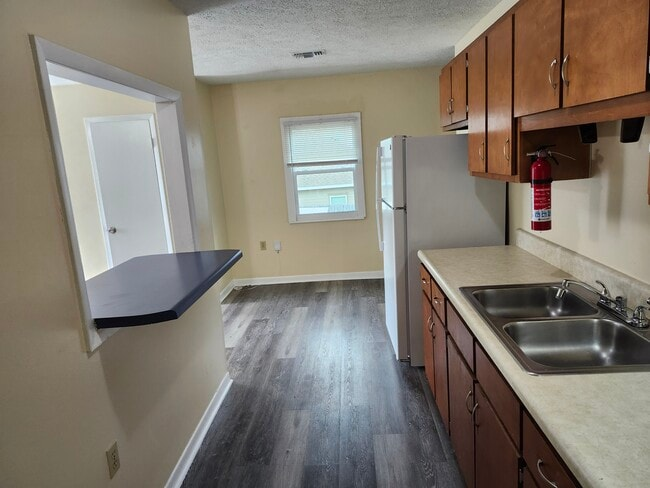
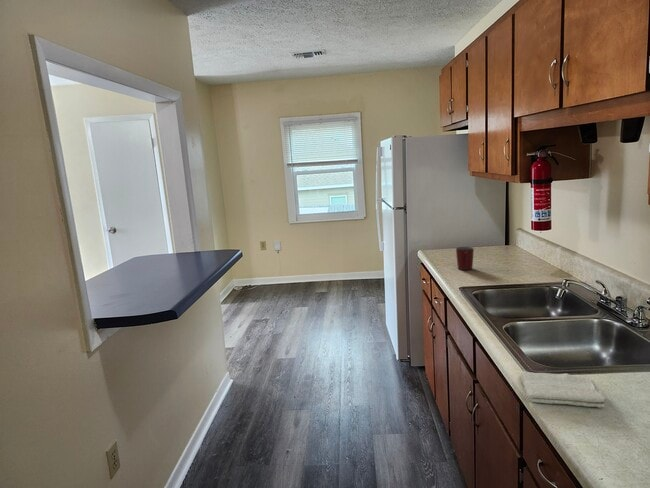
+ mug (465, 259)
+ washcloth (560, 388)
